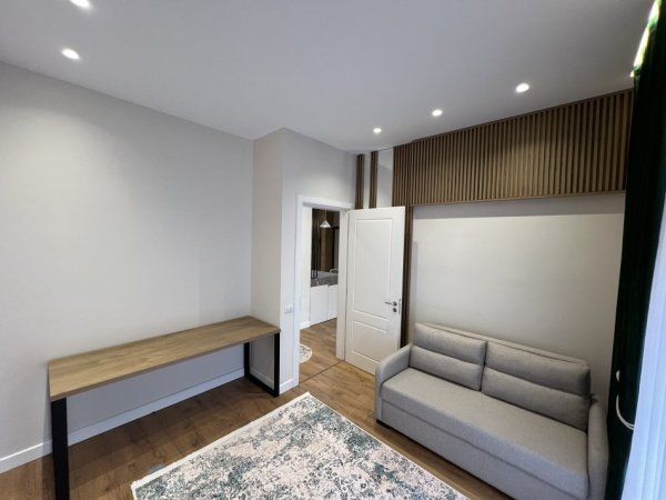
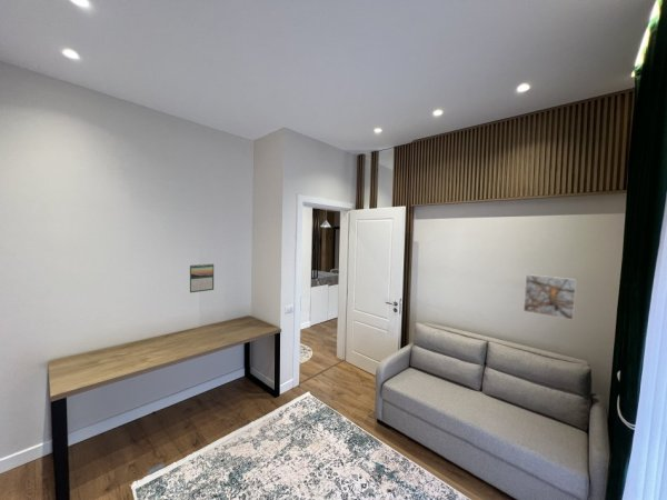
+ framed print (548, 296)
+ calendar (201, 277)
